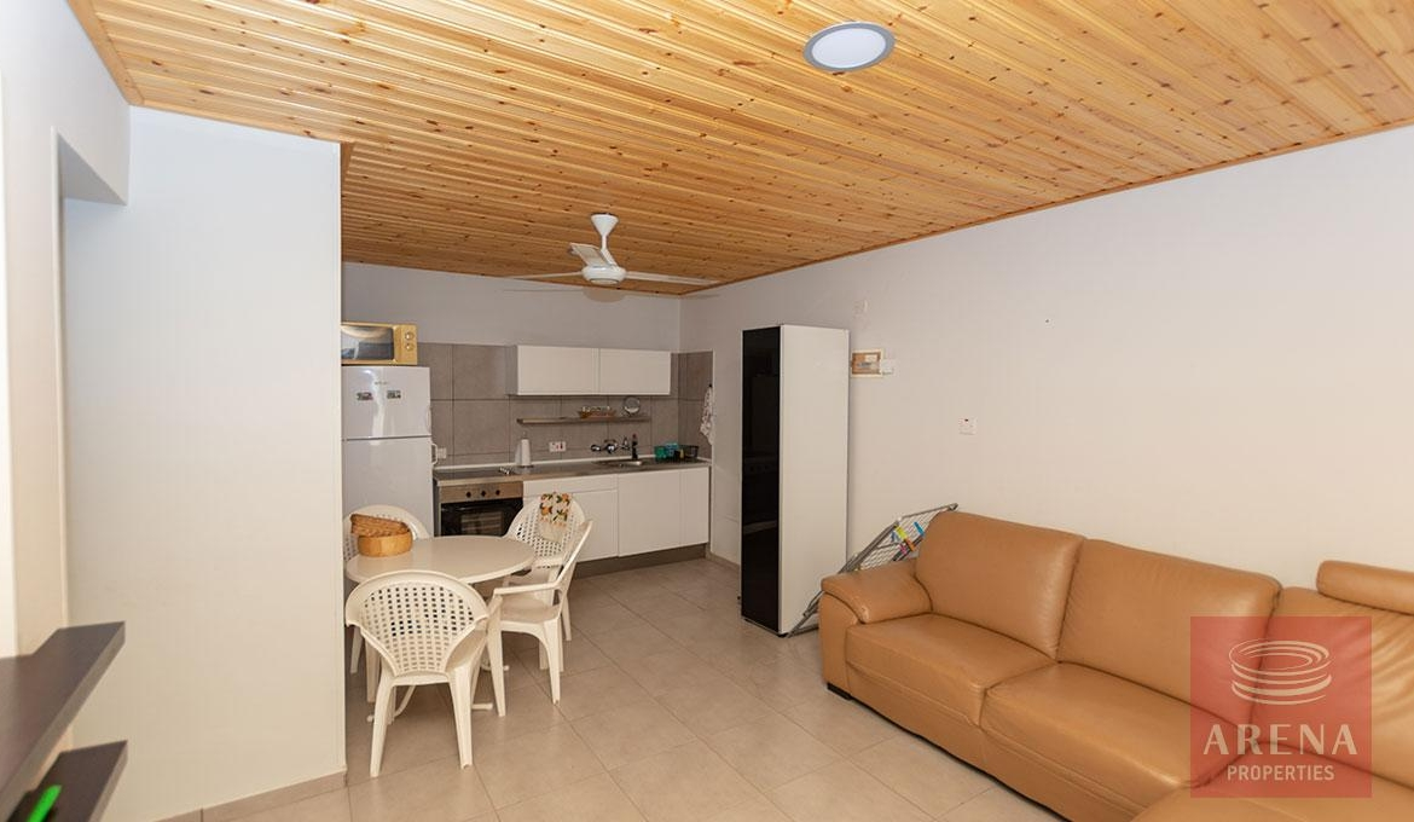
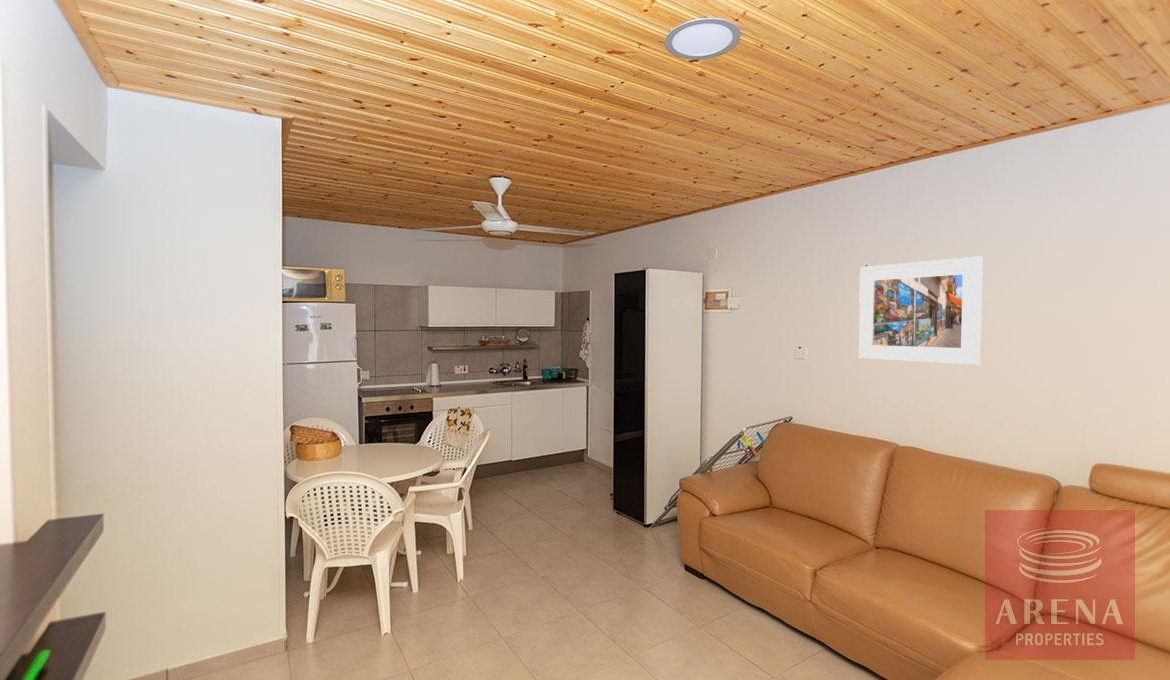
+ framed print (915, 312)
